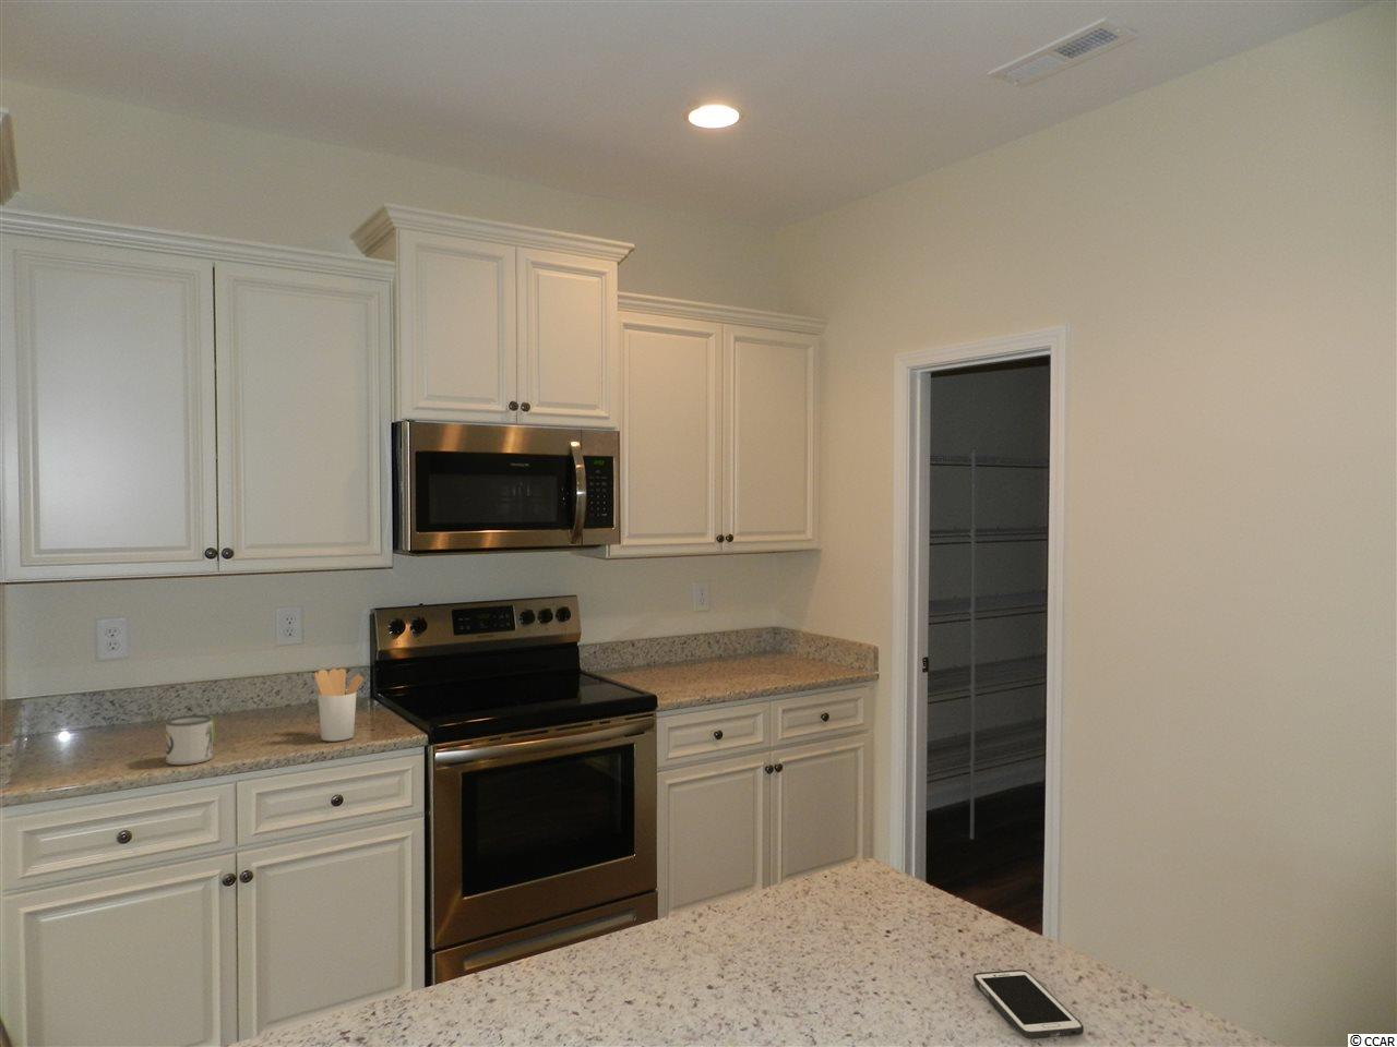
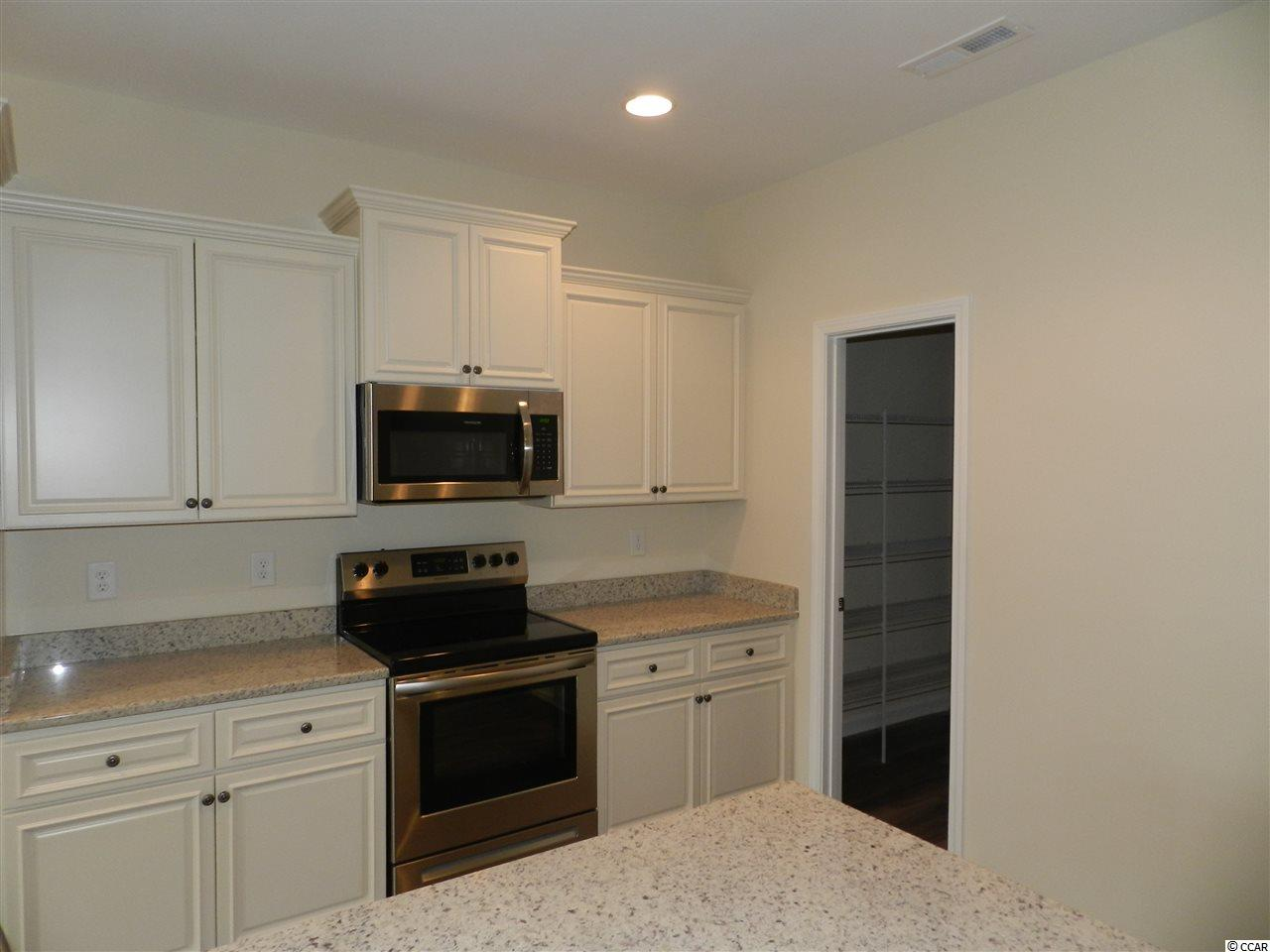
- utensil holder (336, 703)
- cell phone (1025, 1002)
- mug (195, 736)
